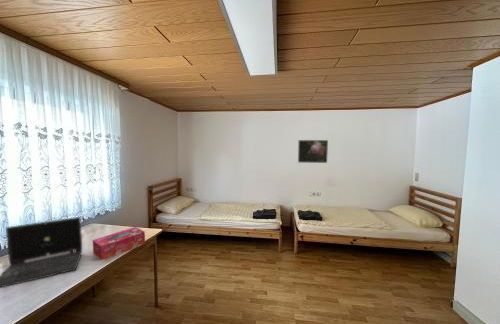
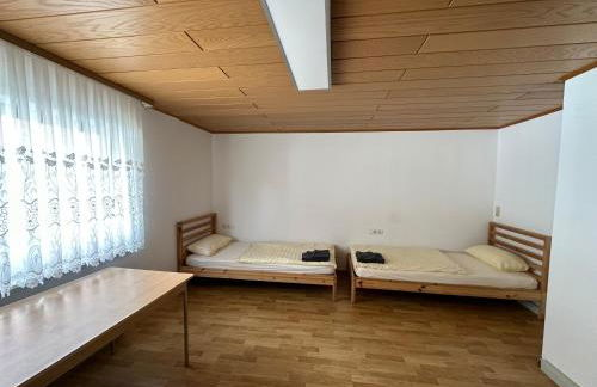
- tissue box (120, 242)
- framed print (312, 151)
- laptop (41, 248)
